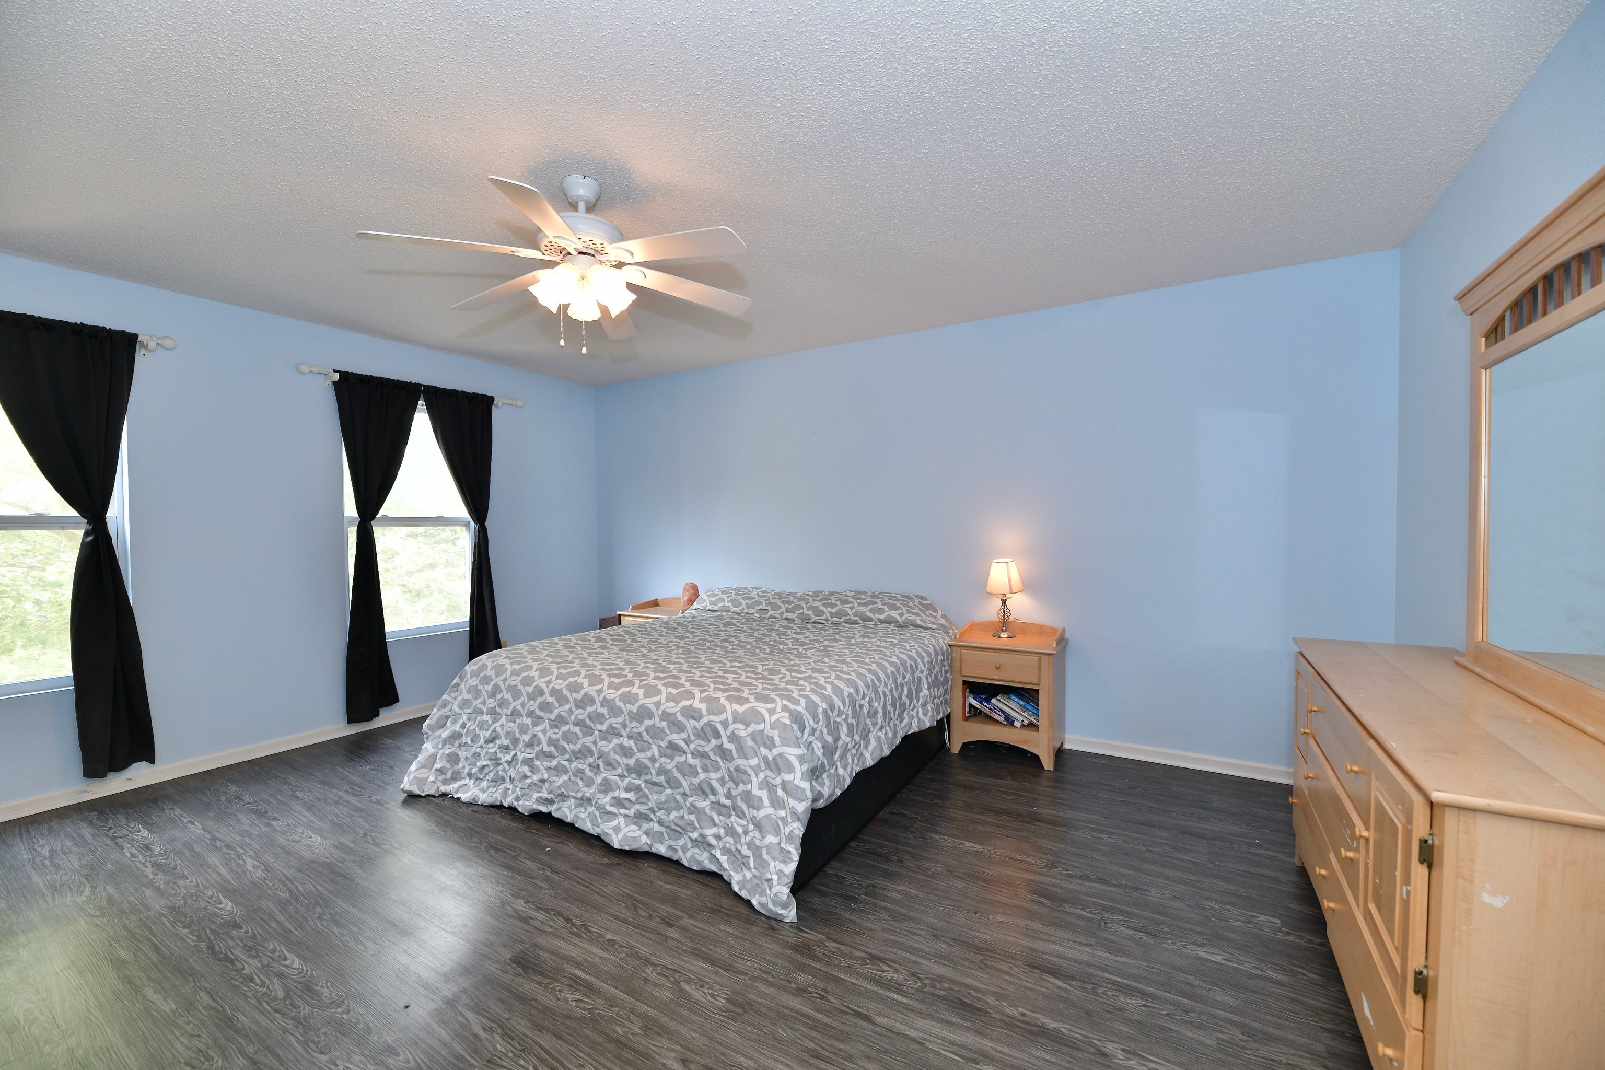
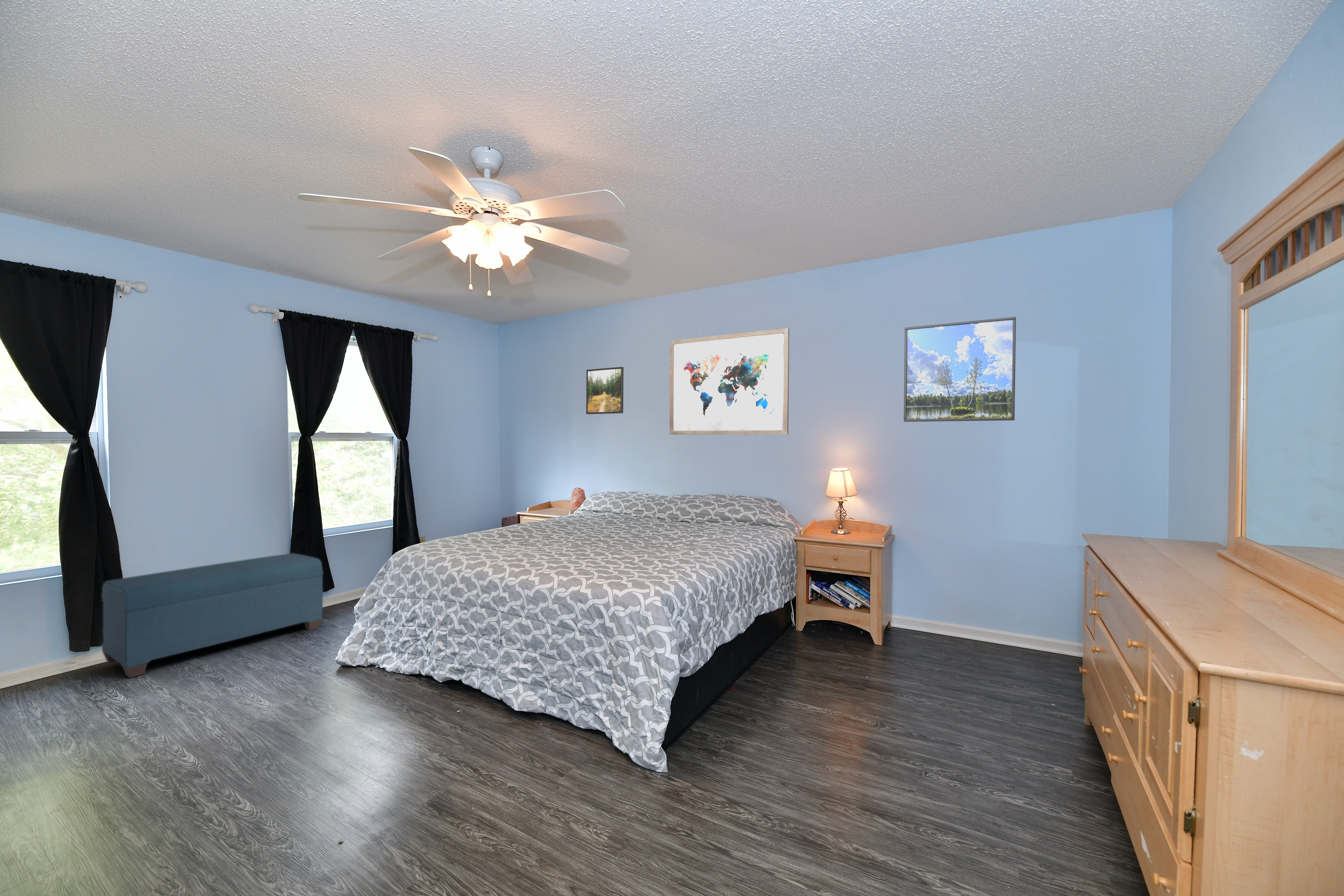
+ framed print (604, 391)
+ wall art (725, 385)
+ bench (222, 605)
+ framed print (957, 372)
